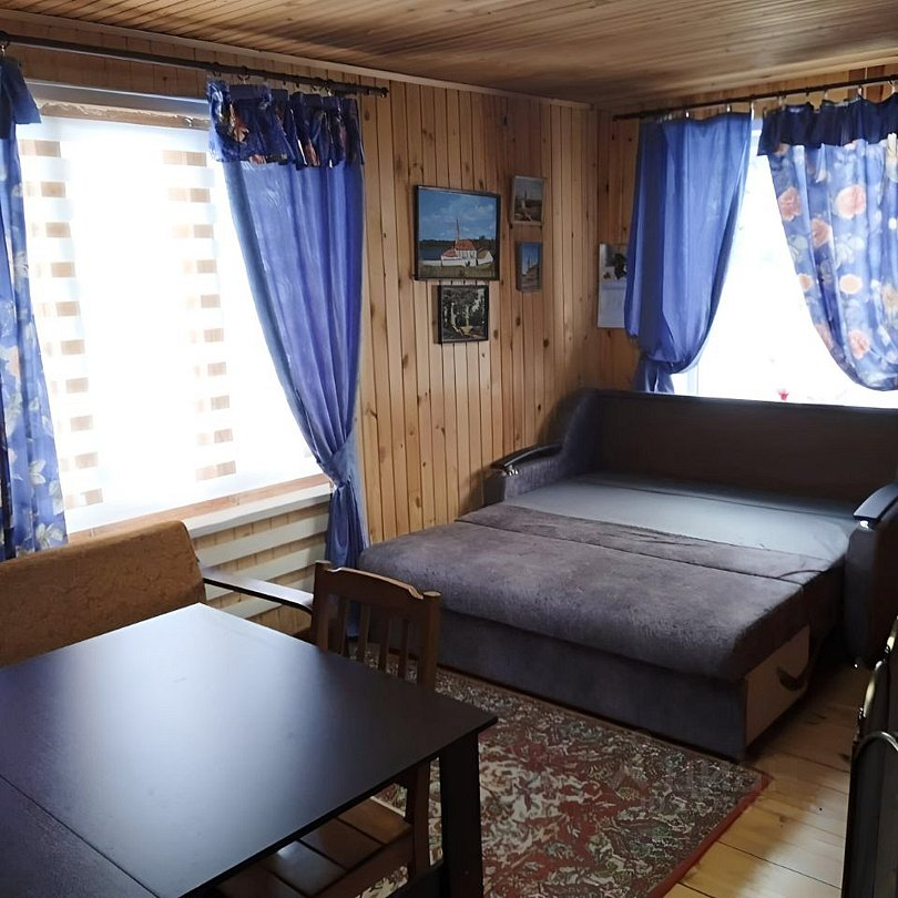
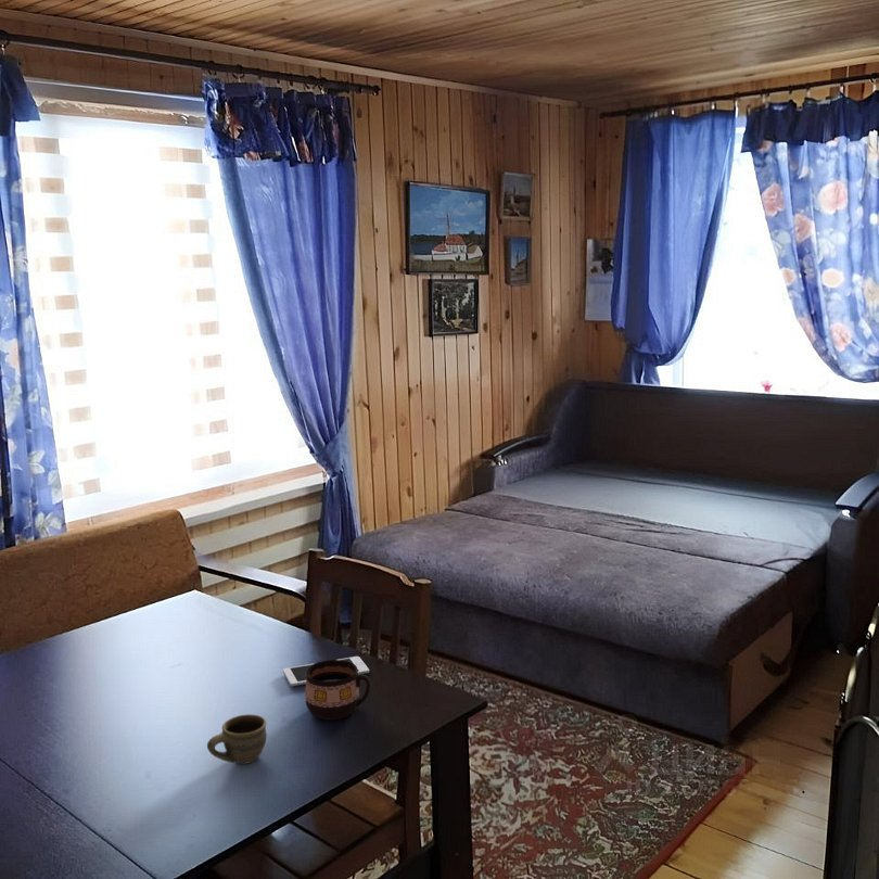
+ cup (333, 691)
+ cell phone (311, 664)
+ cup (237, 742)
